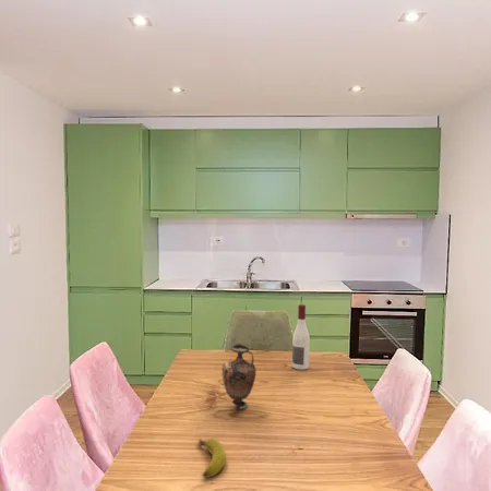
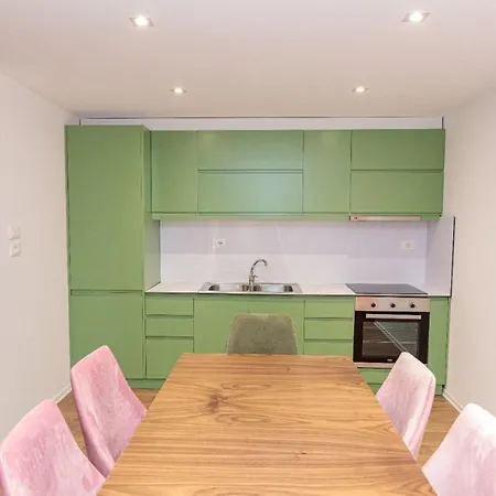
- banana (211, 452)
- alcohol (301, 336)
- vase (238, 373)
